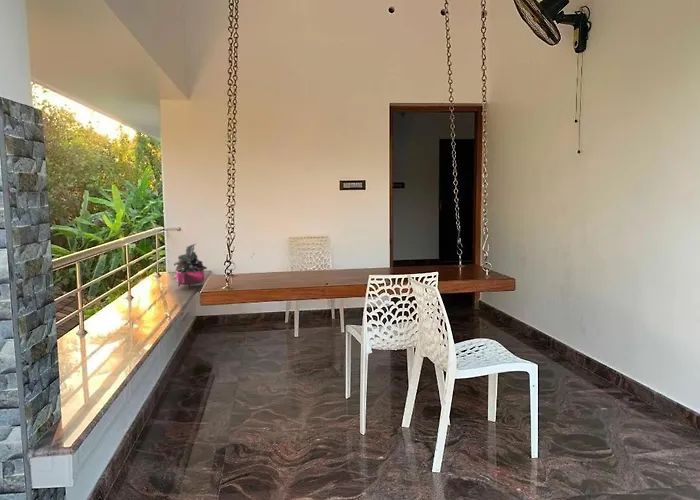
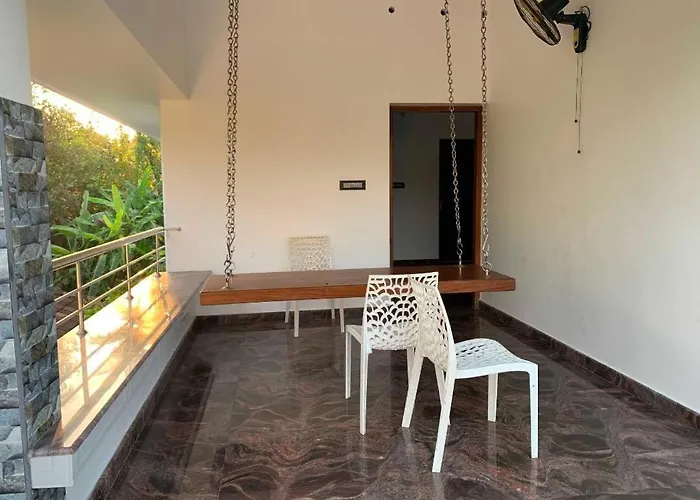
- potted plant (188, 265)
